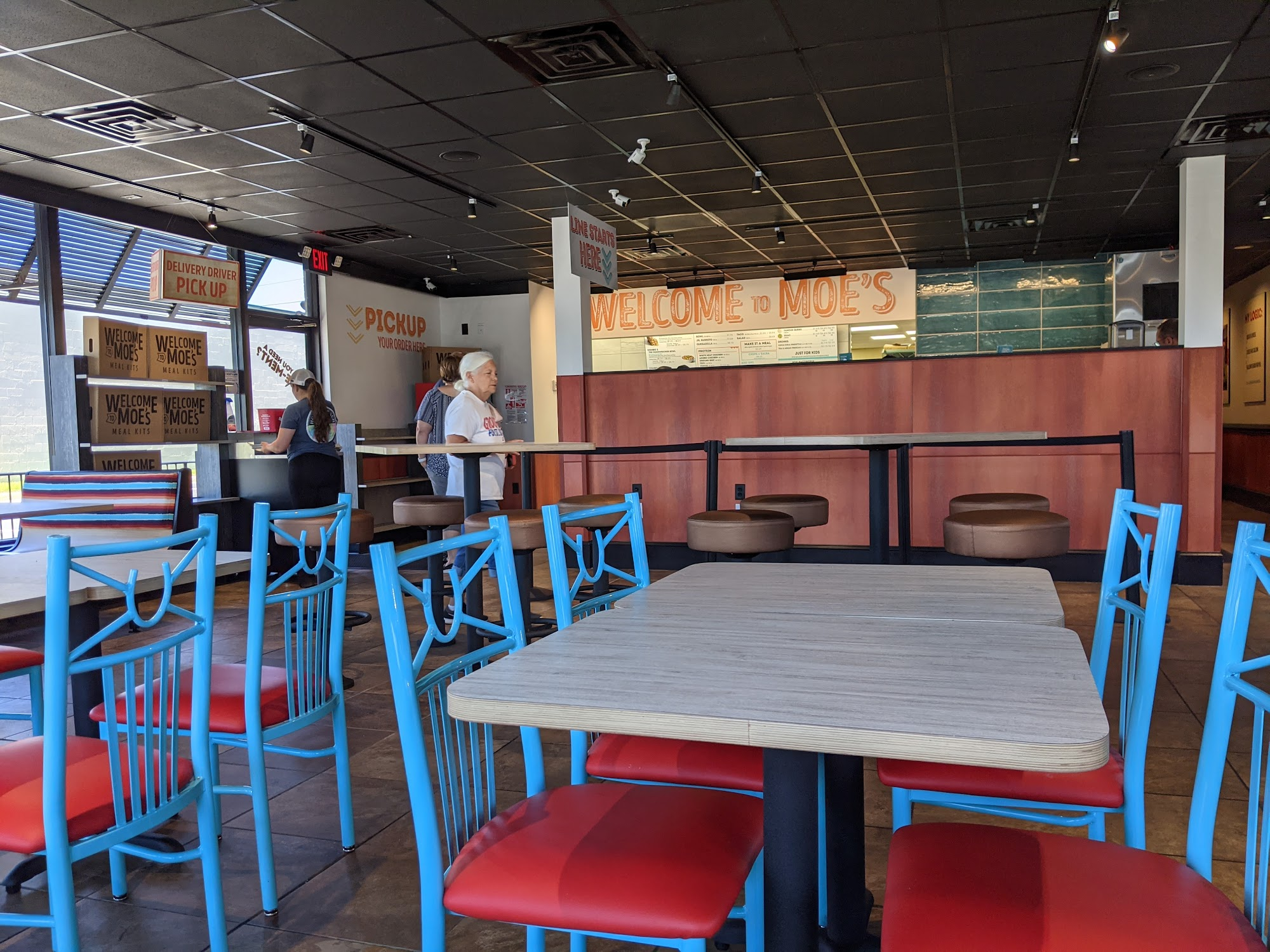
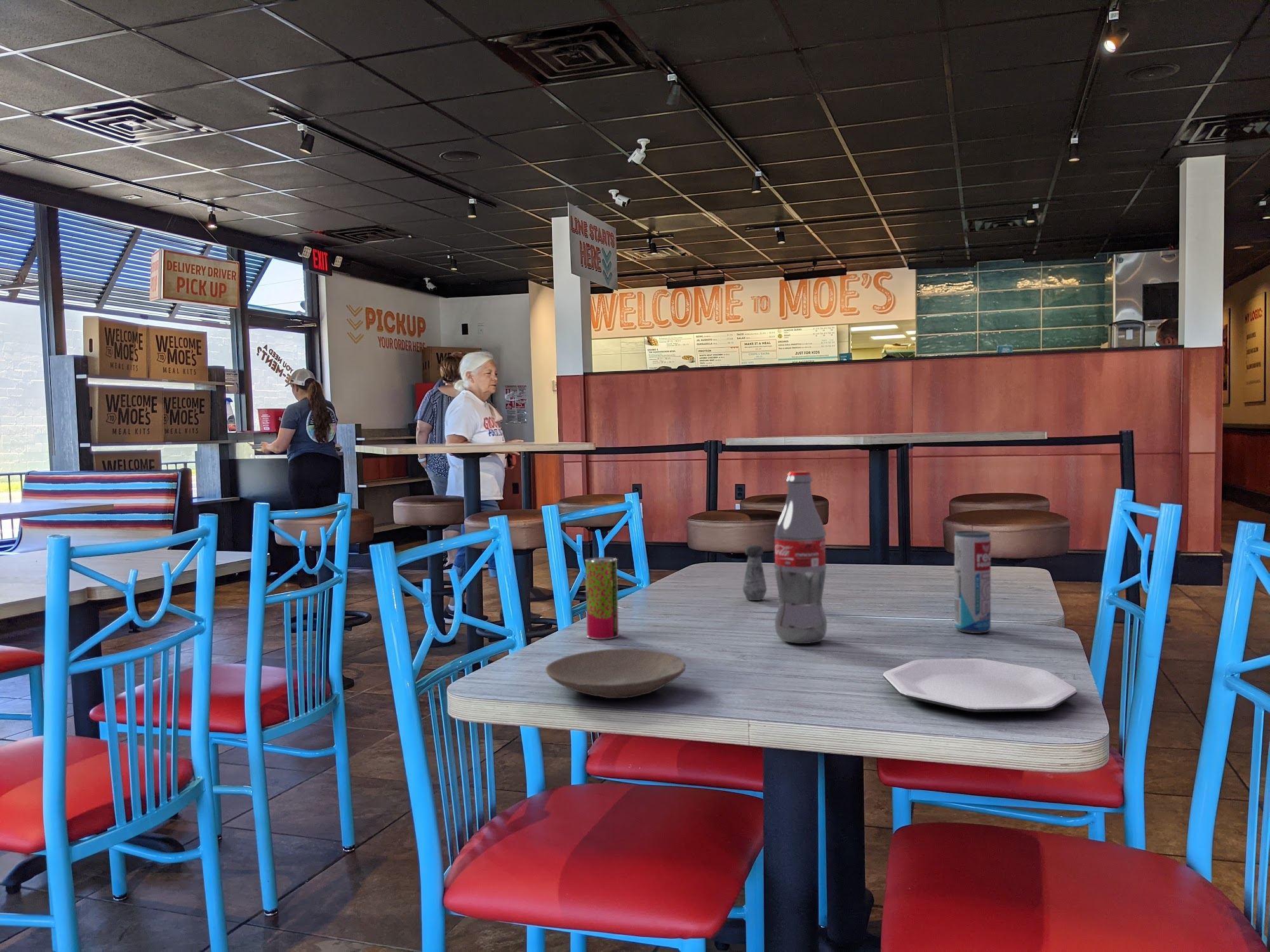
+ beverage can (602, 597)
+ plate (616, 676)
+ soda bottle (799, 556)
+ beverage can (972, 581)
+ salt shaker (754, 572)
+ plate (976, 687)
